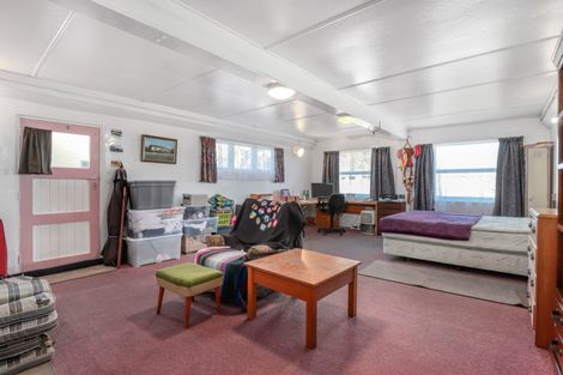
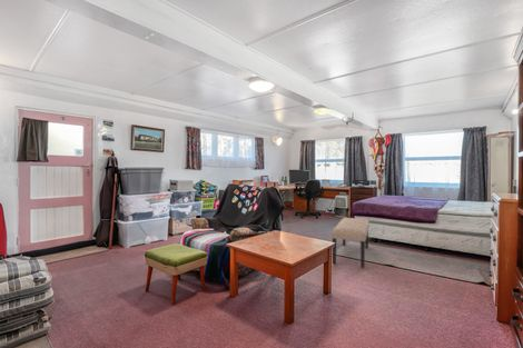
+ bench (352, 238)
